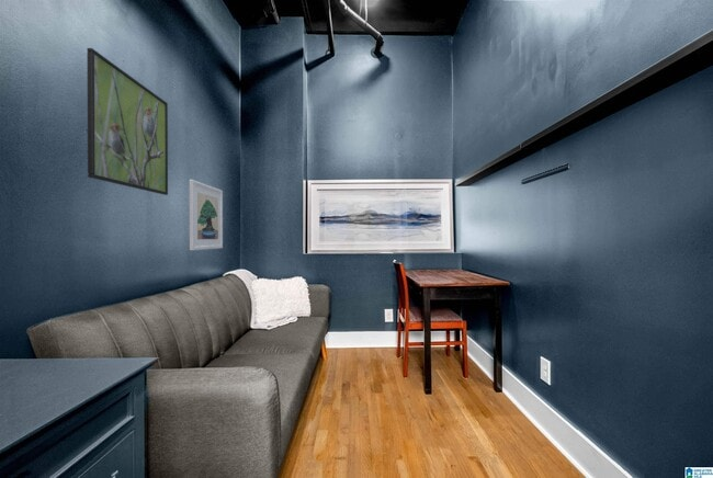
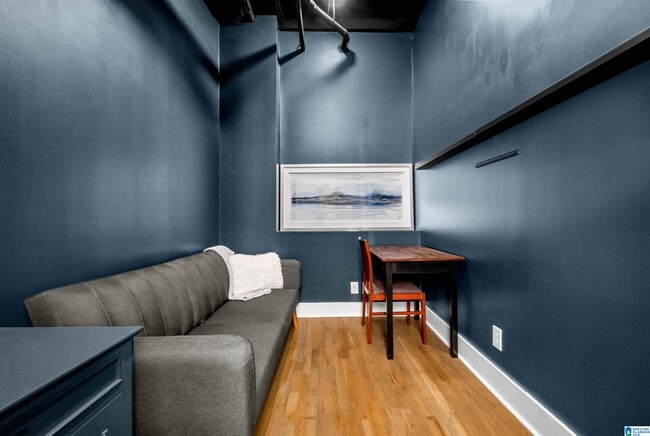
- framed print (134, 134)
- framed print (207, 217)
